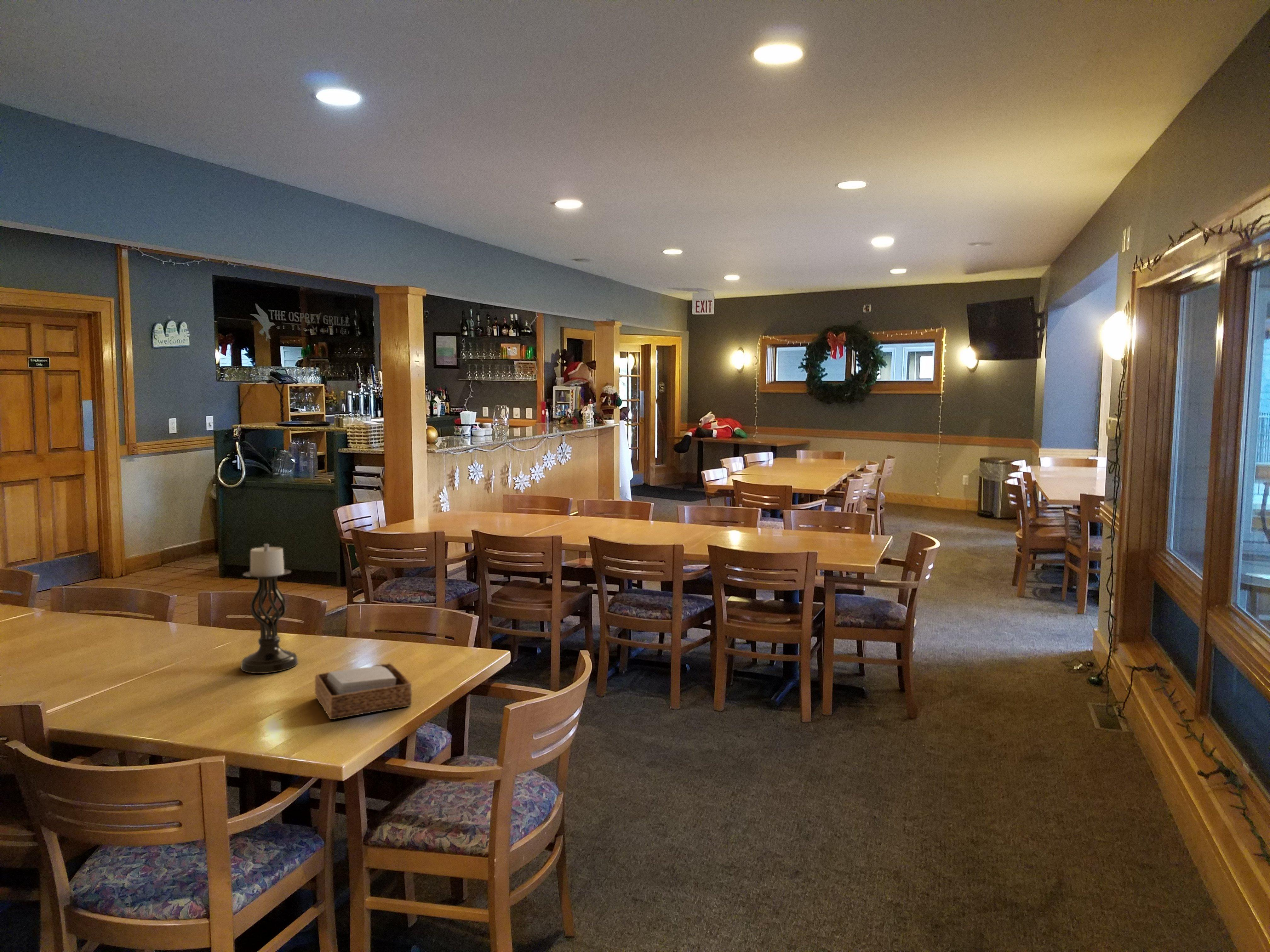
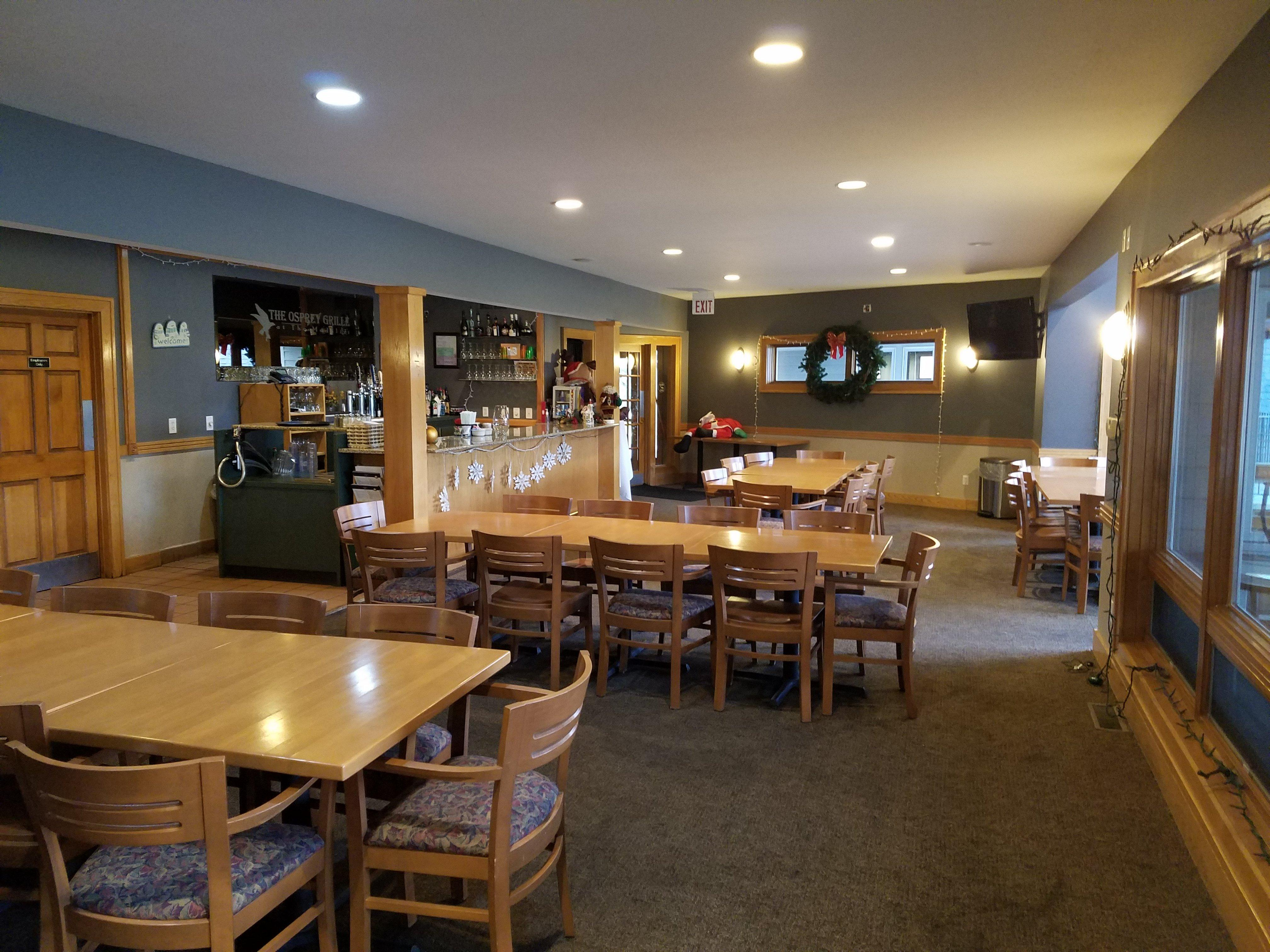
- napkin holder (363, 687)
- candle holder (270, 606)
